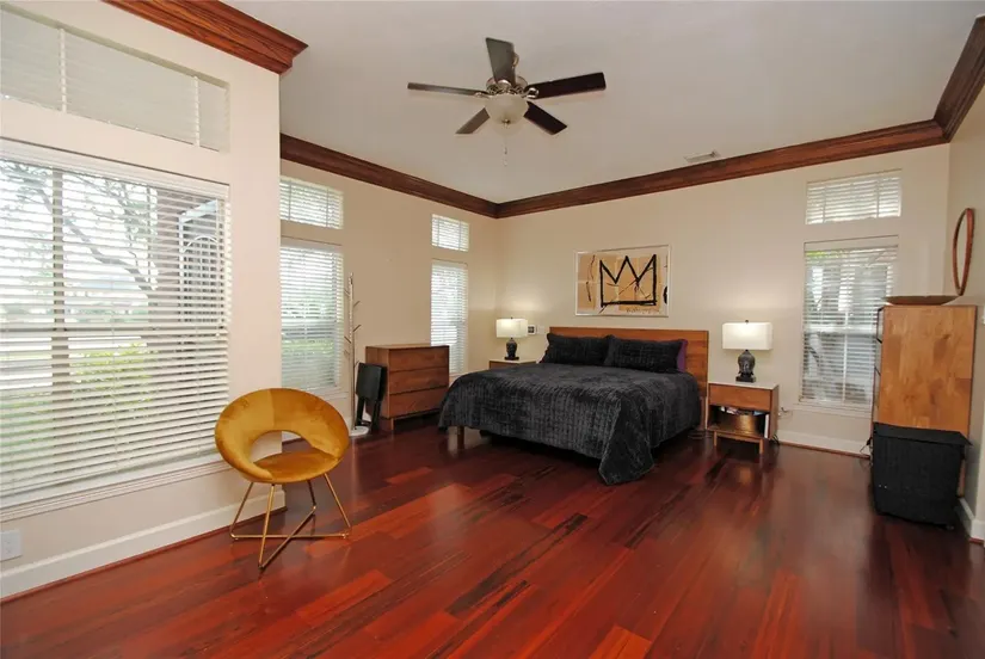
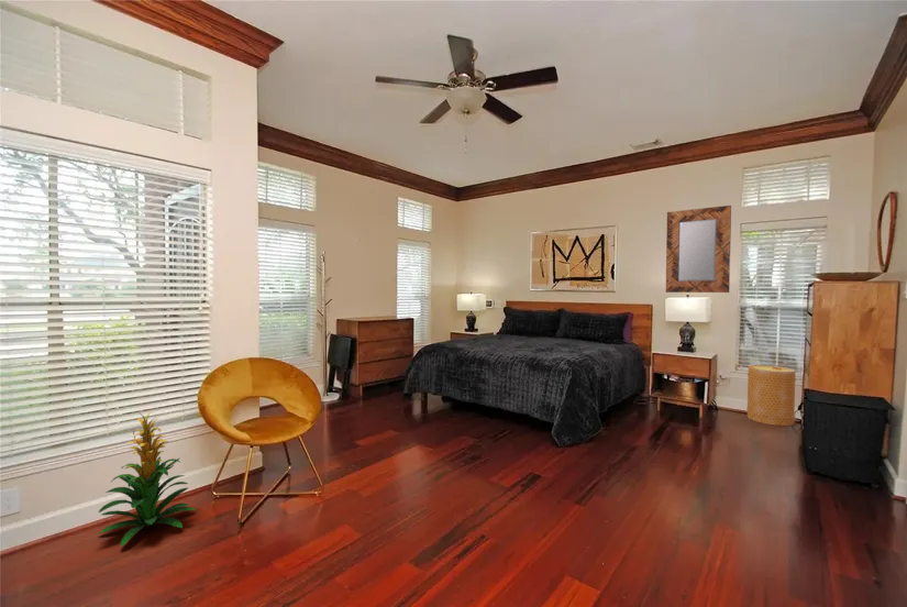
+ basket (770, 394)
+ home mirror (697, 251)
+ indoor plant (147, 467)
